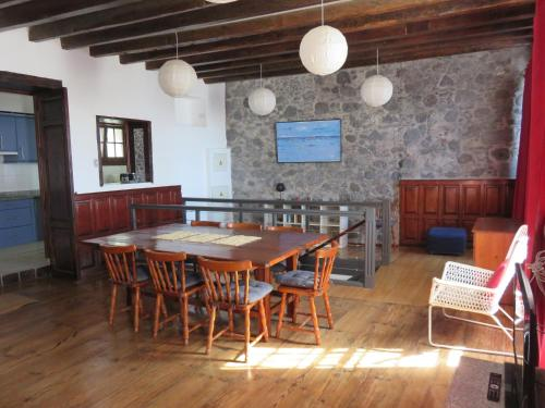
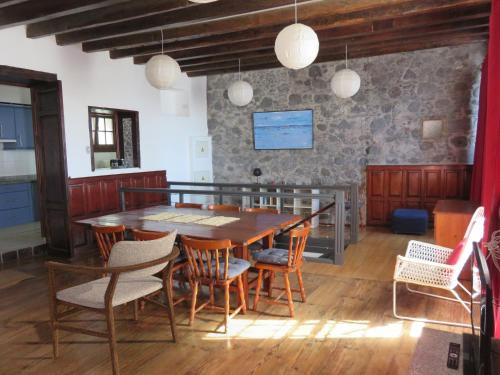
+ armchair (125, 290)
+ home mirror (432, 129)
